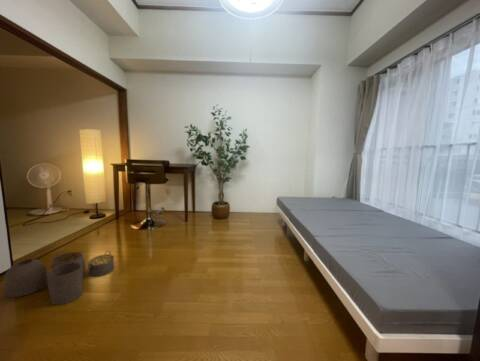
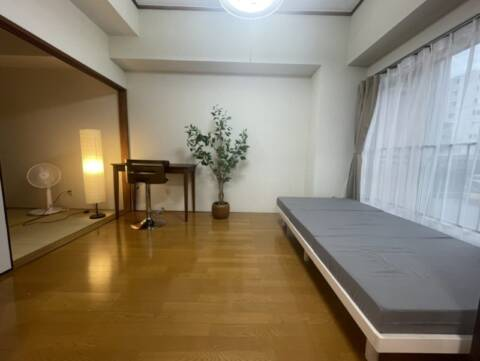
- woven basket (59, 268)
